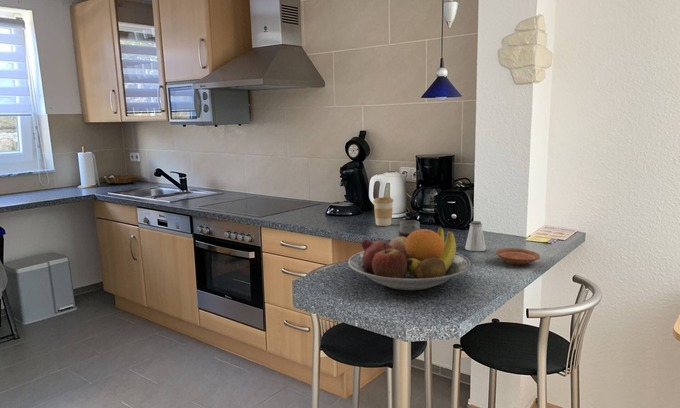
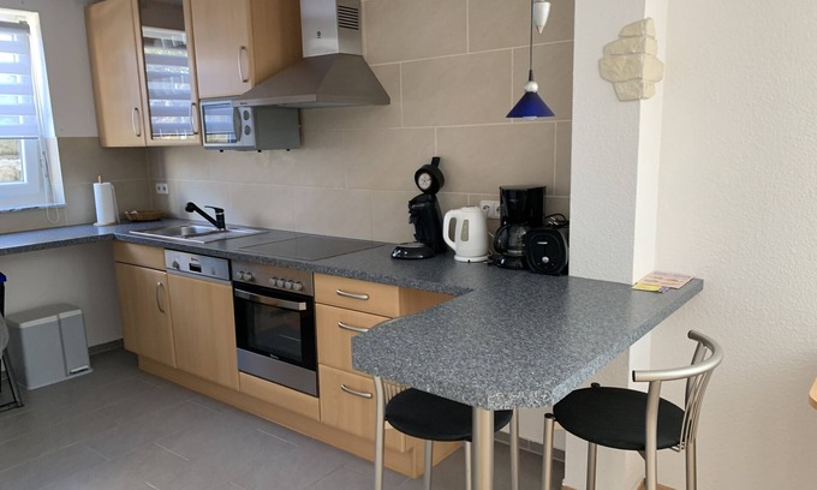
- coffee cup (383, 210)
- plate (517, 257)
- mug (409, 234)
- fruit bowl (408, 256)
- saltshaker (475, 235)
